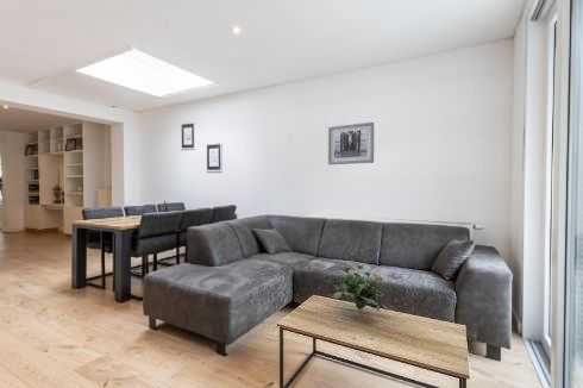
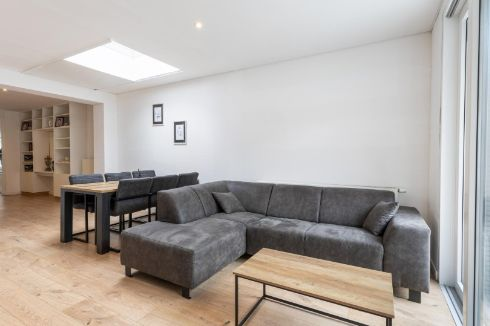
- wall art (350, 144)
- flowering plant (358, 290)
